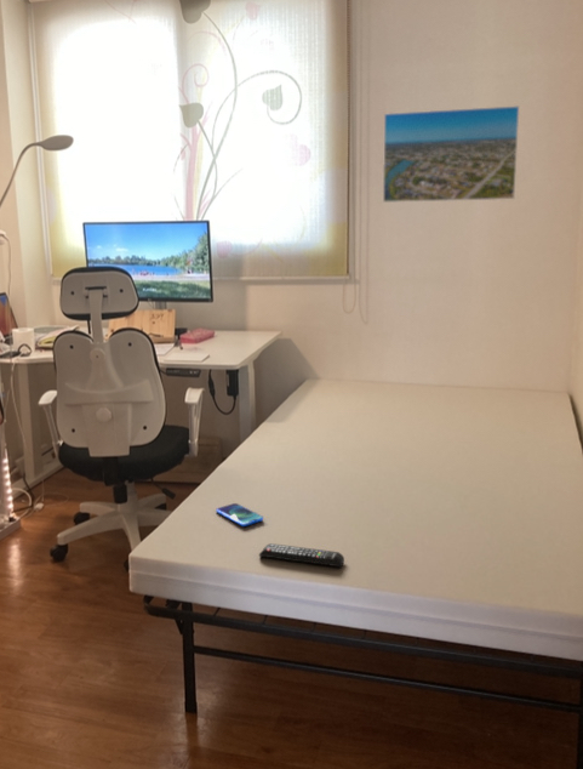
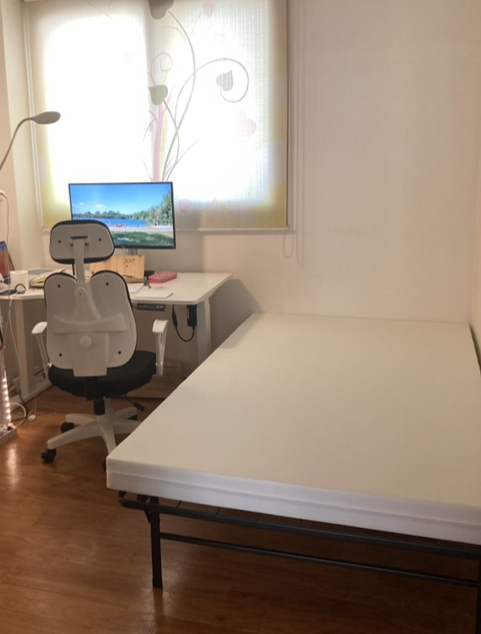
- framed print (448, 155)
- smartphone (239, 514)
- remote control (301, 554)
